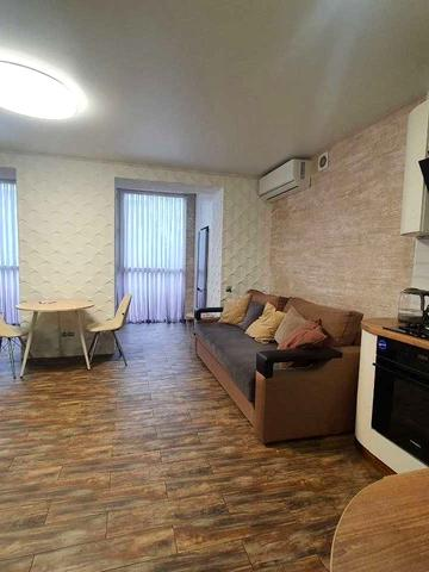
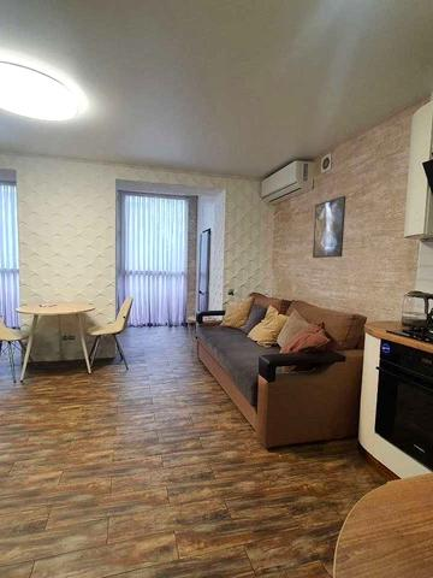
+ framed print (327, 229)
